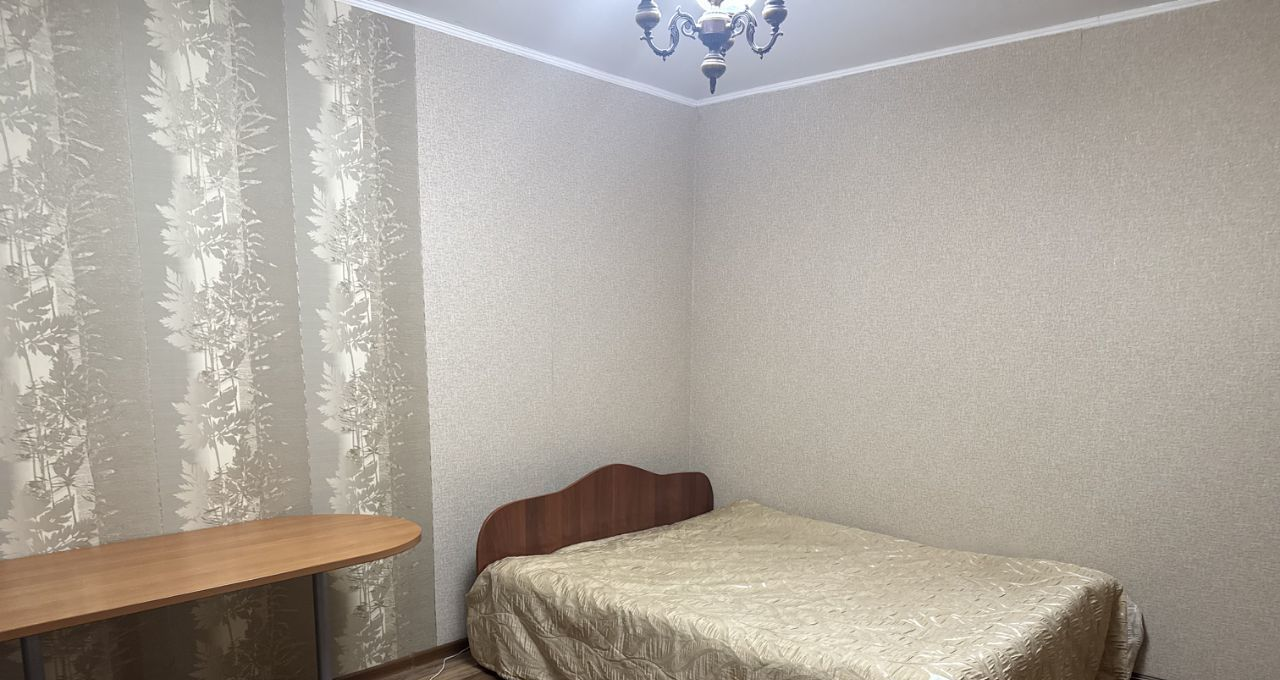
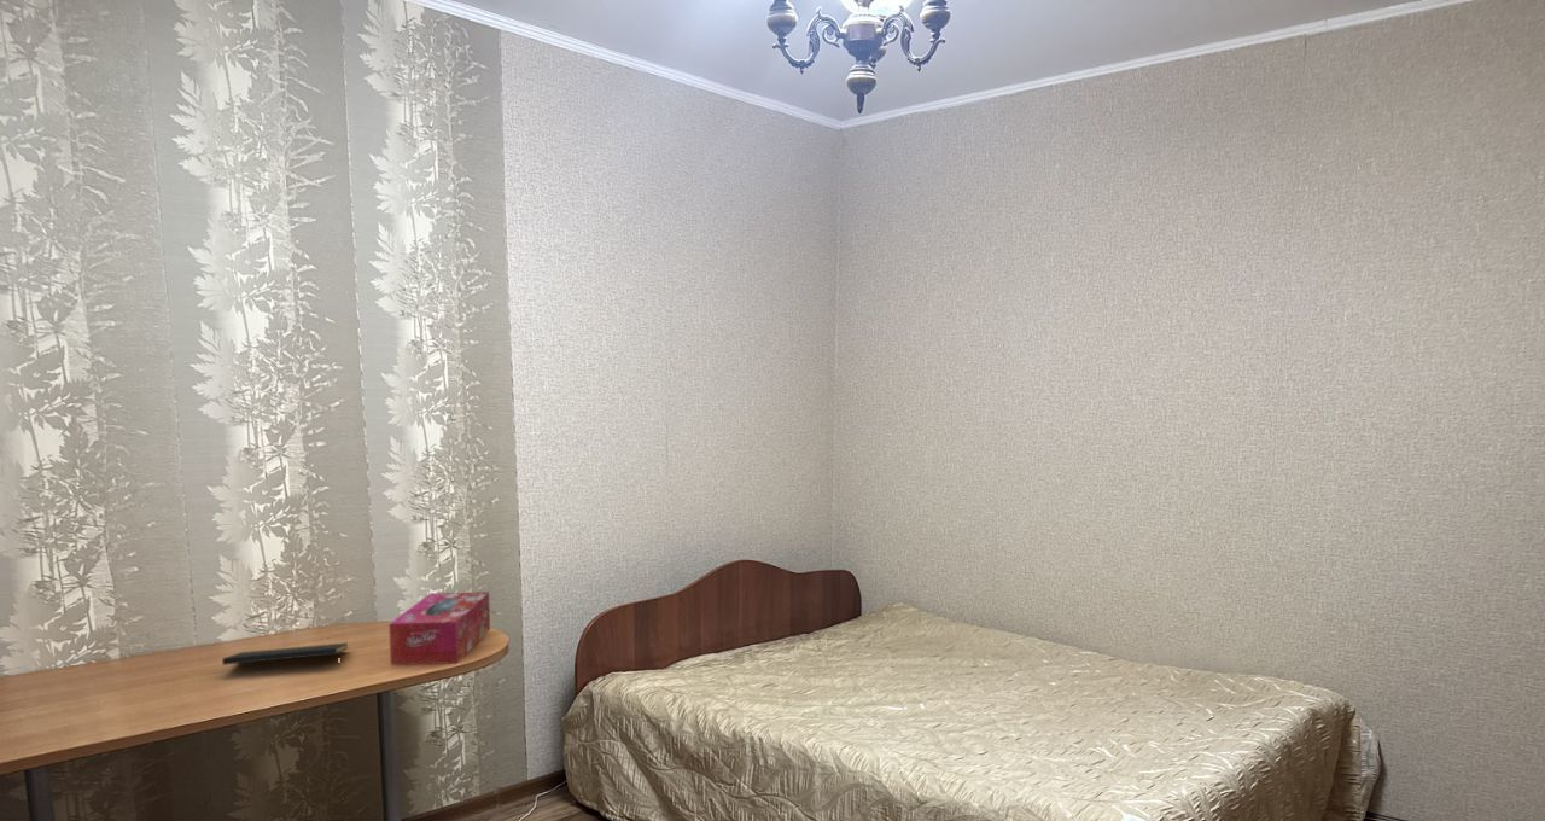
+ tissue box (442, 627)
+ notepad (288, 652)
